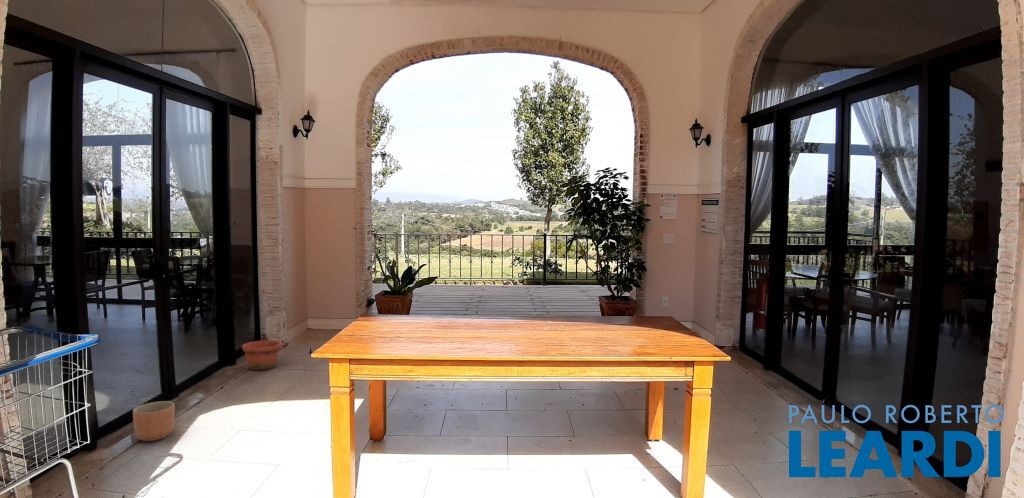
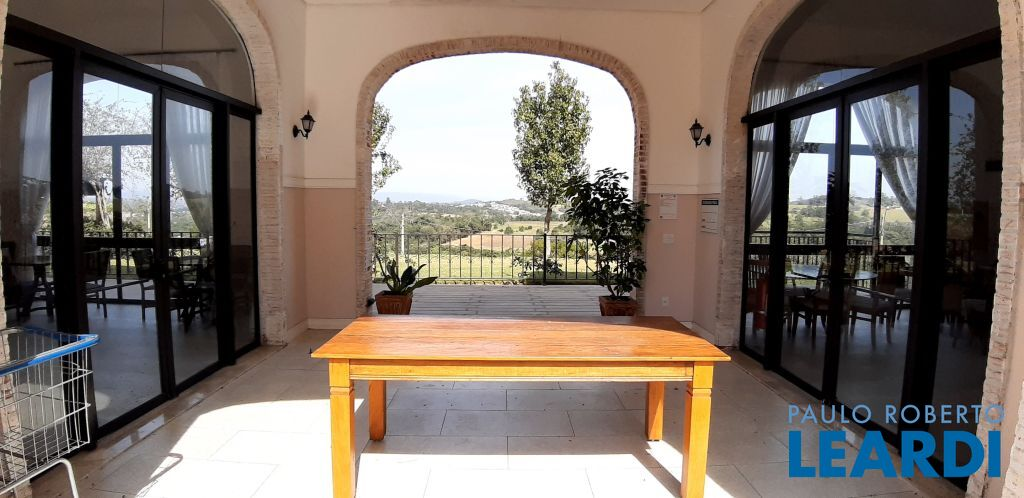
- pot (262, 355)
- planter (154, 422)
